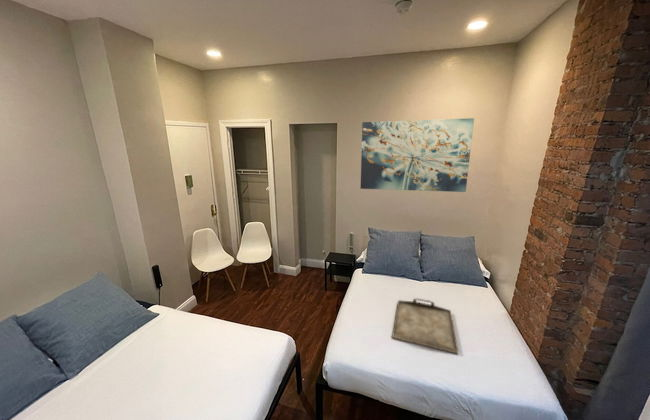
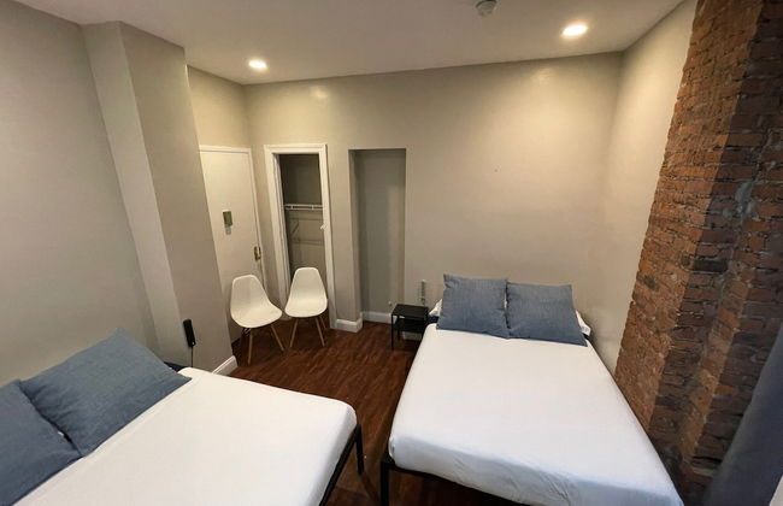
- serving tray (423, 320)
- wall art (412, 156)
